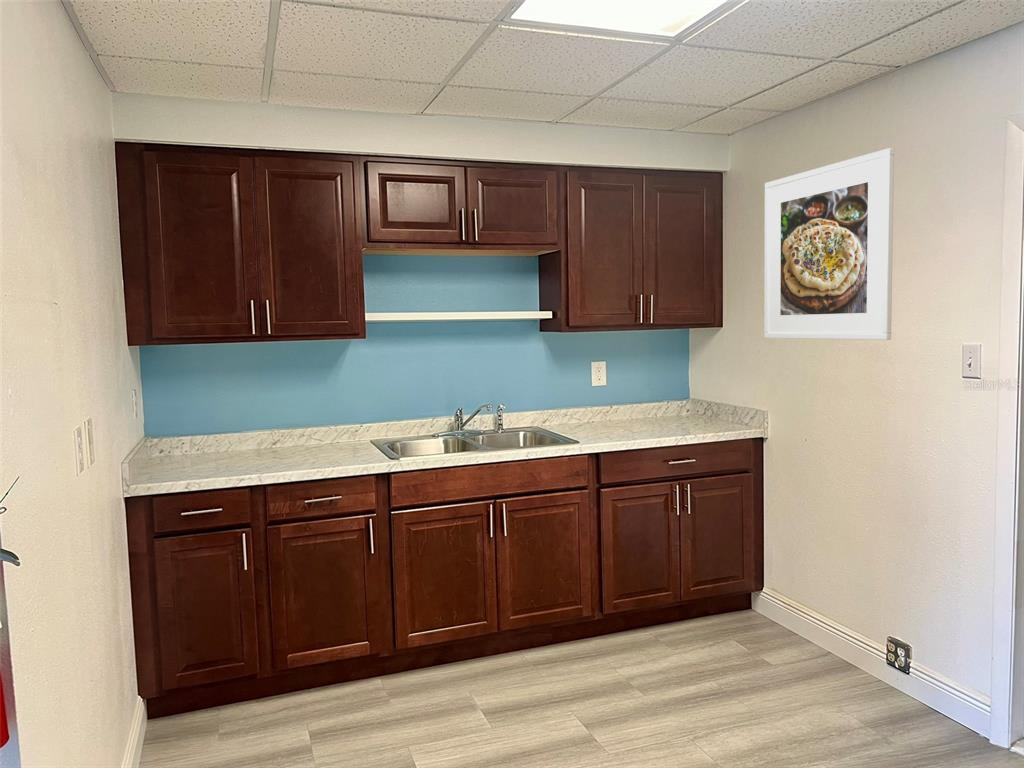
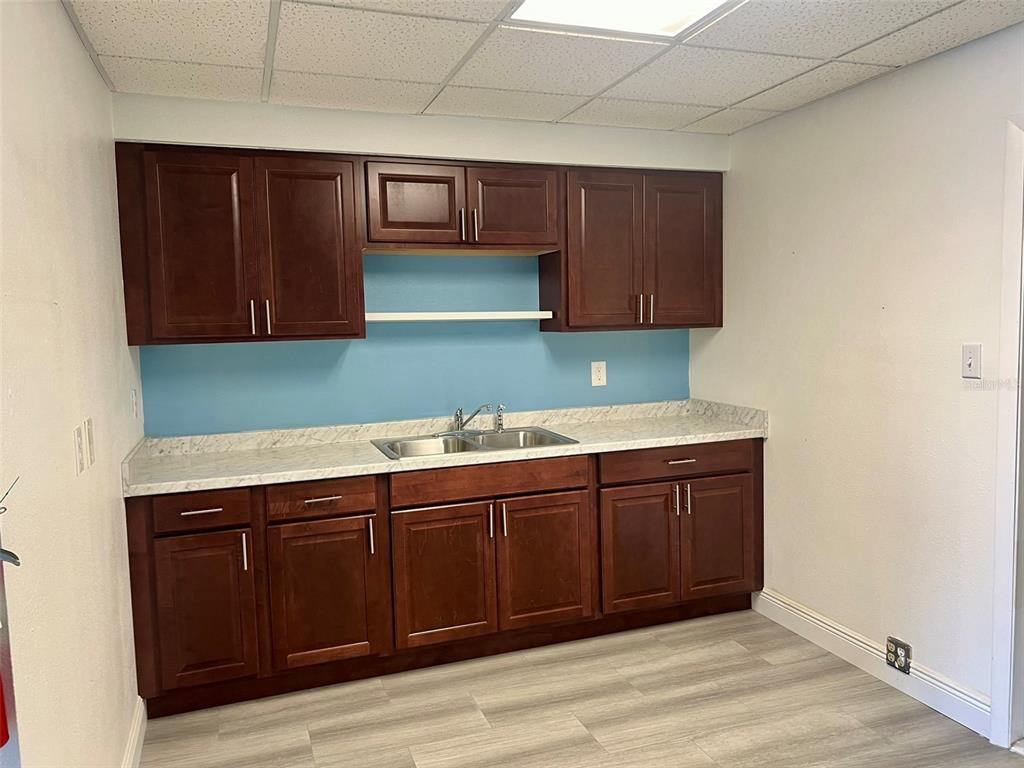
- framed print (821, 254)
